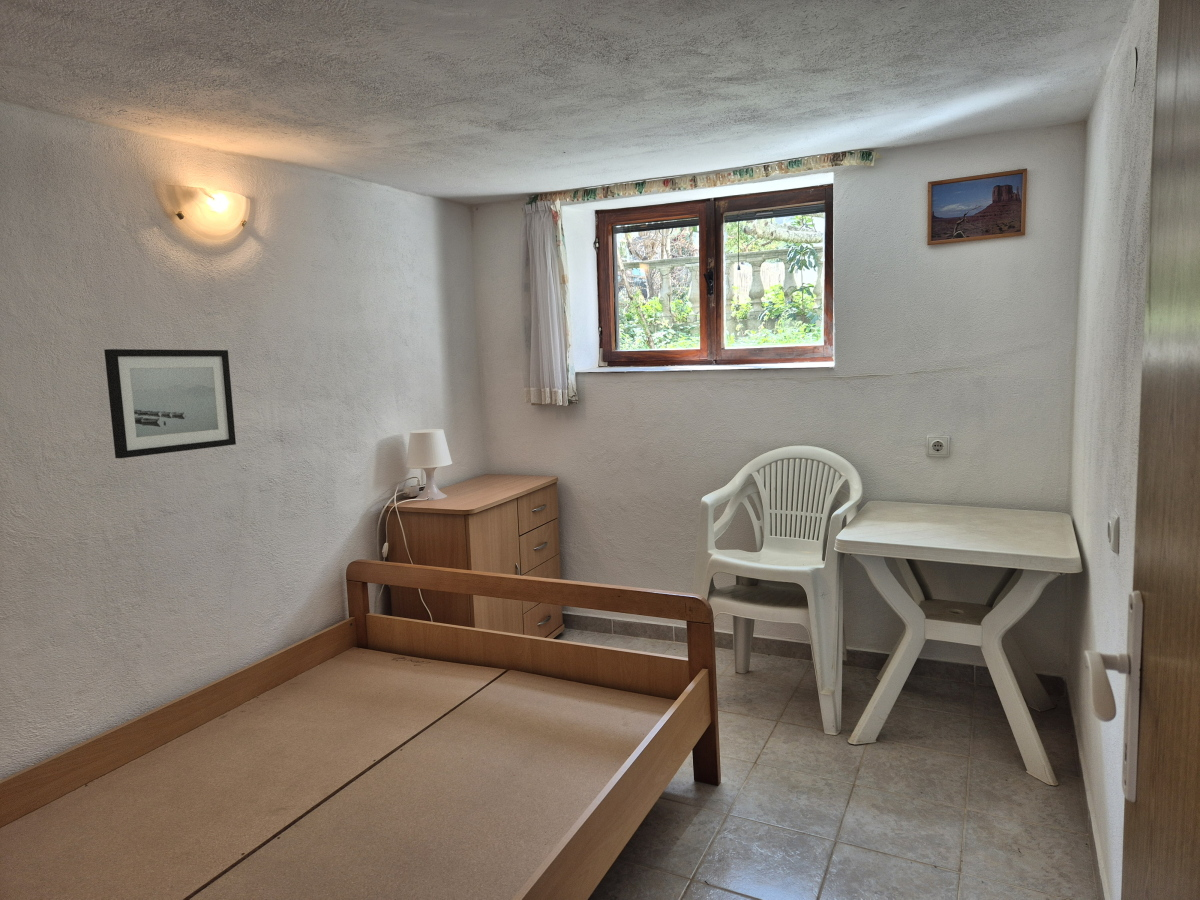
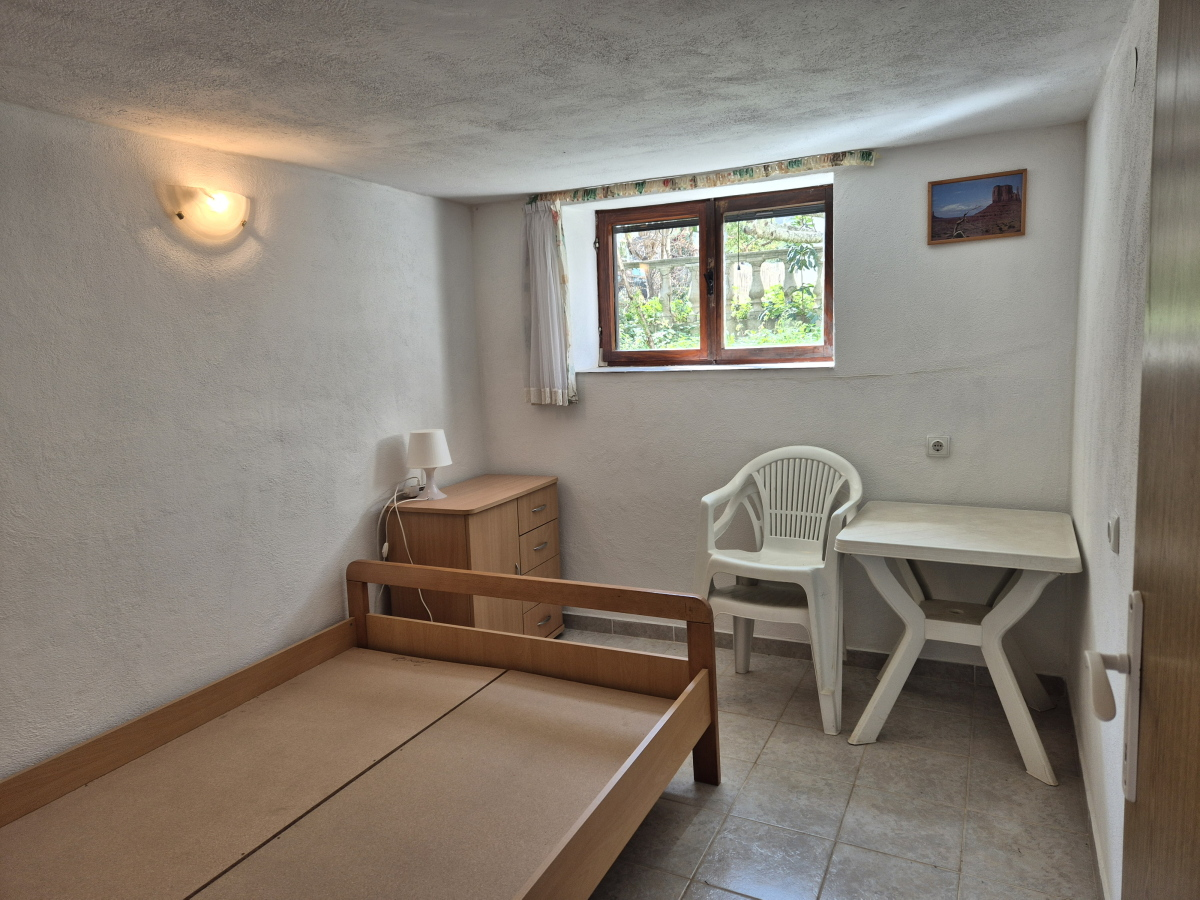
- wall art (175, 400)
